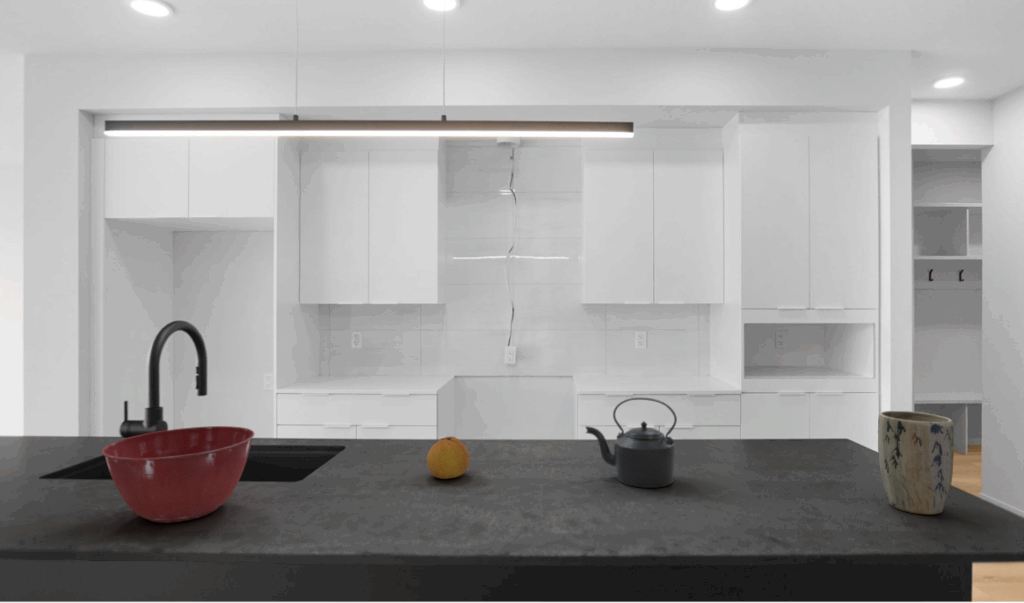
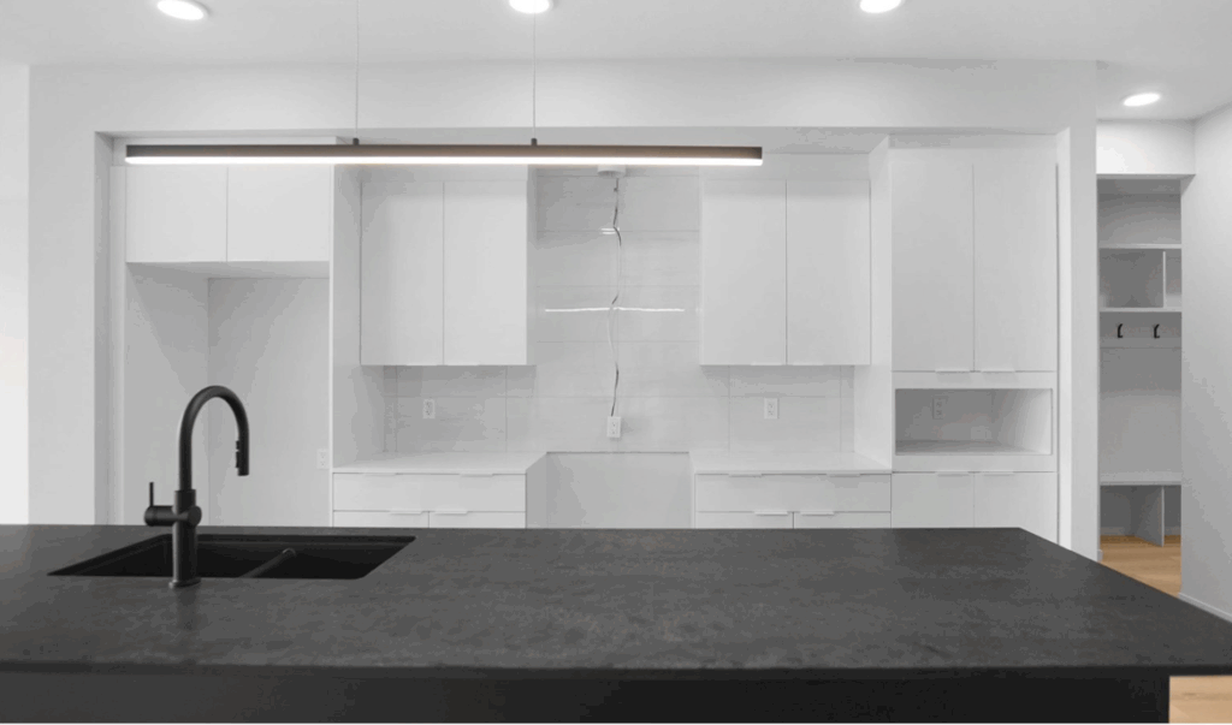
- kettle (629, 437)
- mixing bowl (182, 475)
- fruit (448, 456)
- plant pot (914, 461)
